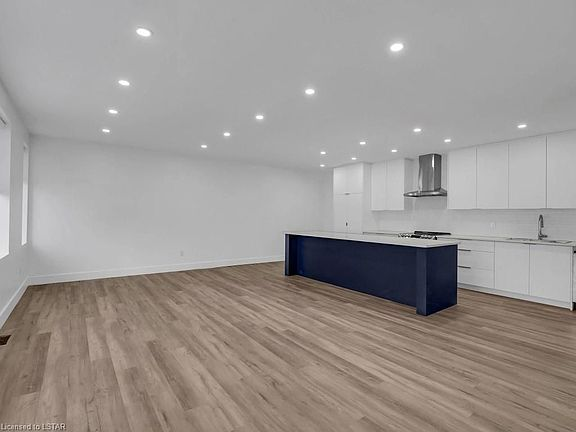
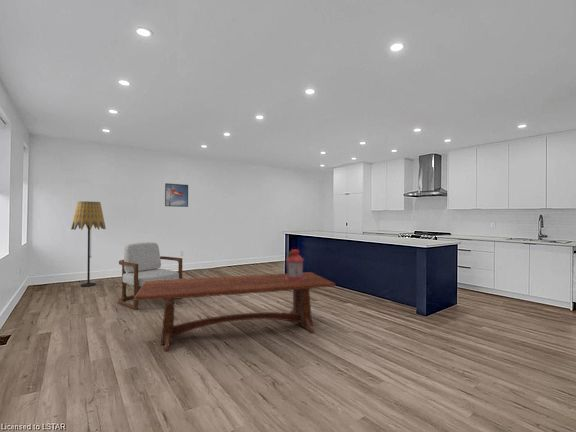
+ lantern (294, 264)
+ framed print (176, 195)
+ dining table (239, 314)
+ armchair (149, 272)
+ floor lamp (88, 243)
